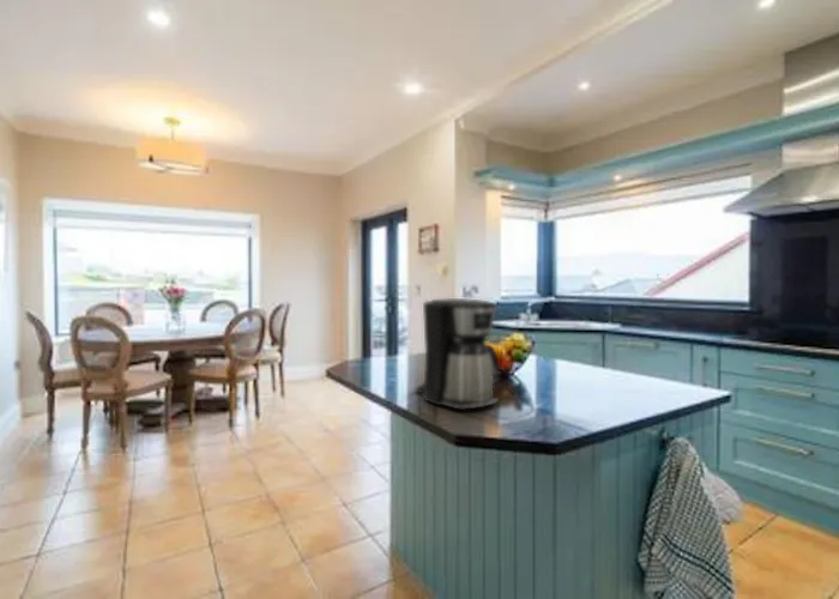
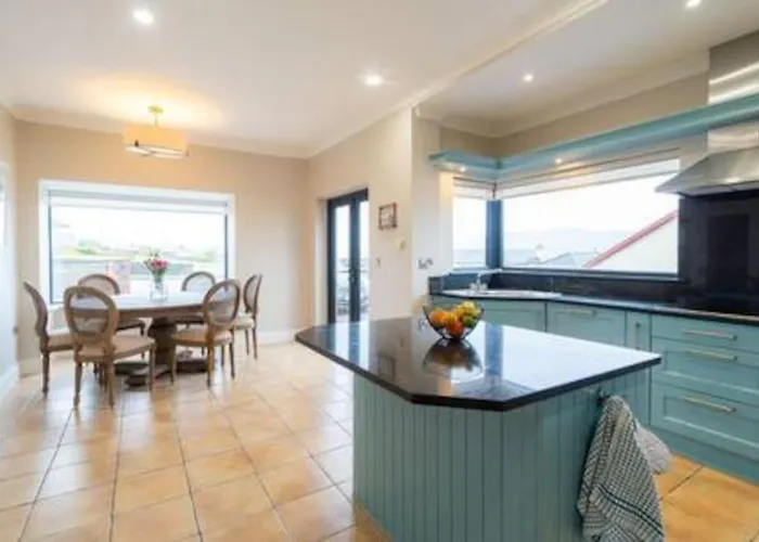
- coffee maker (459, 349)
